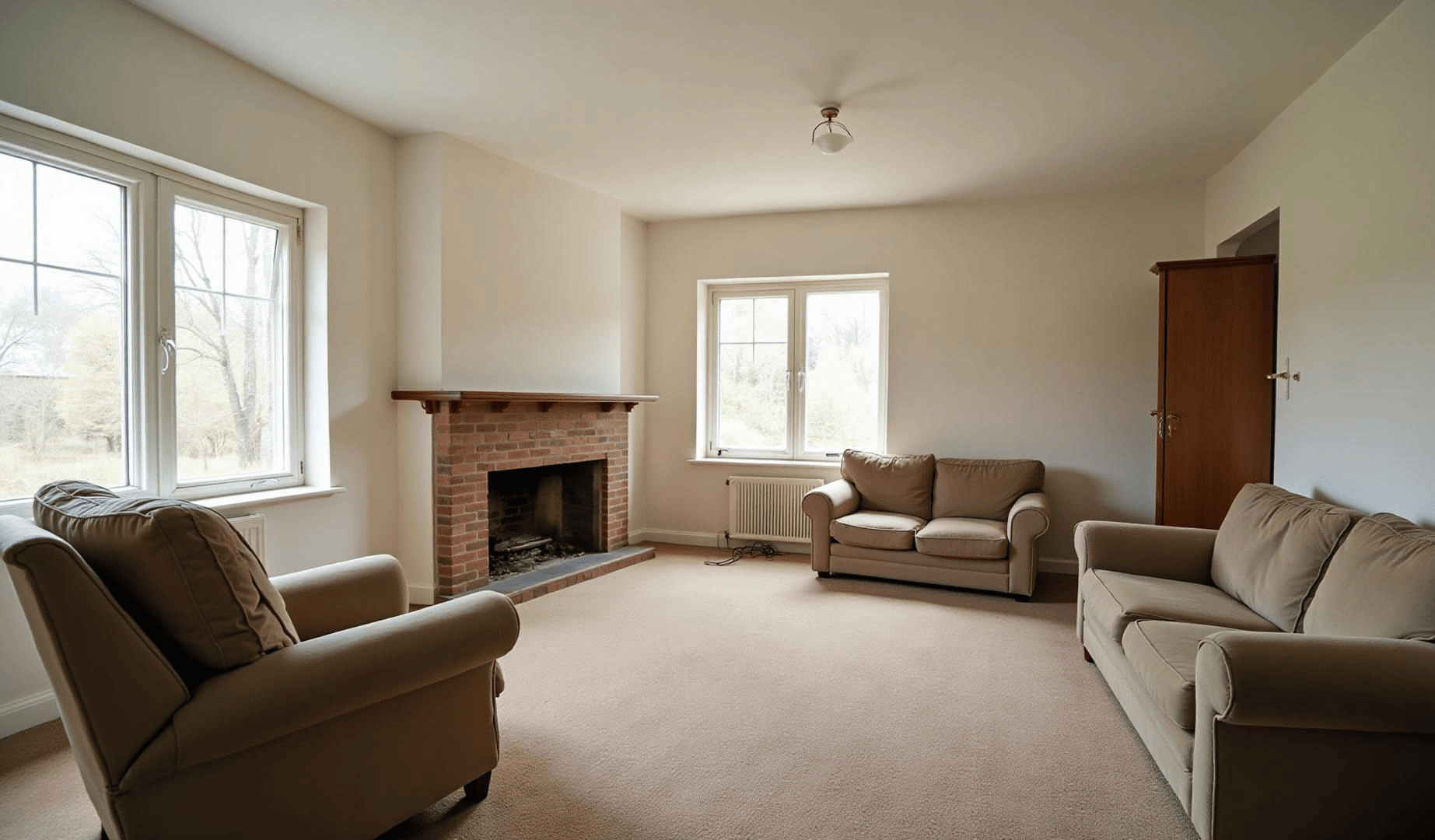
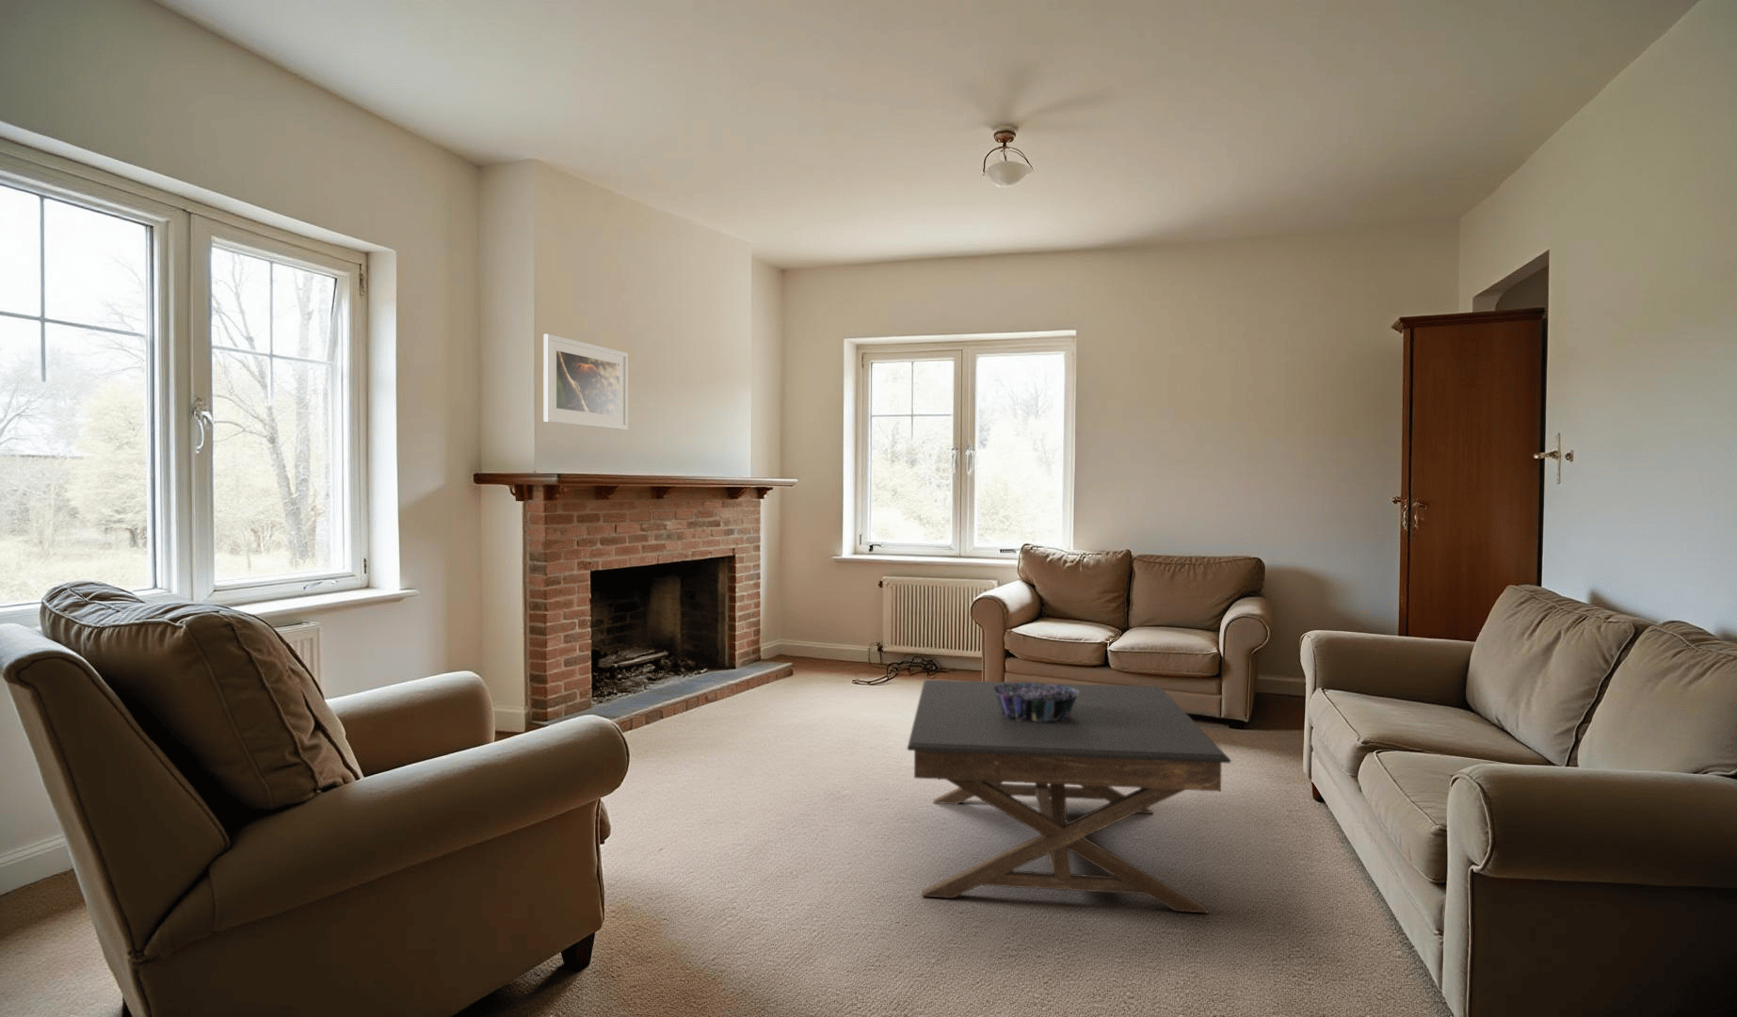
+ coffee table (1051, 780)
+ decorative bowl (1035, 701)
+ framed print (588, 384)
